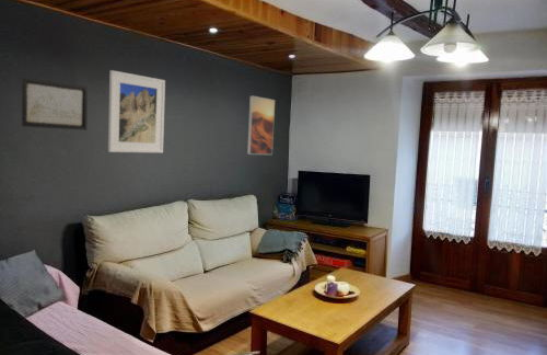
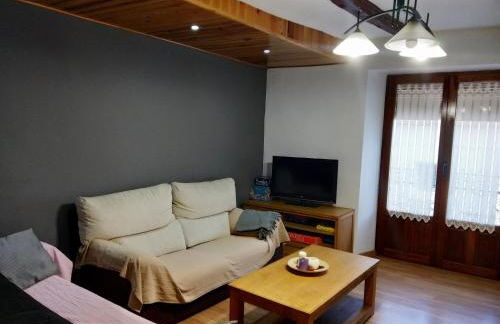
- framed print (138, 114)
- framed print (261, 126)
- wall art (56, 105)
